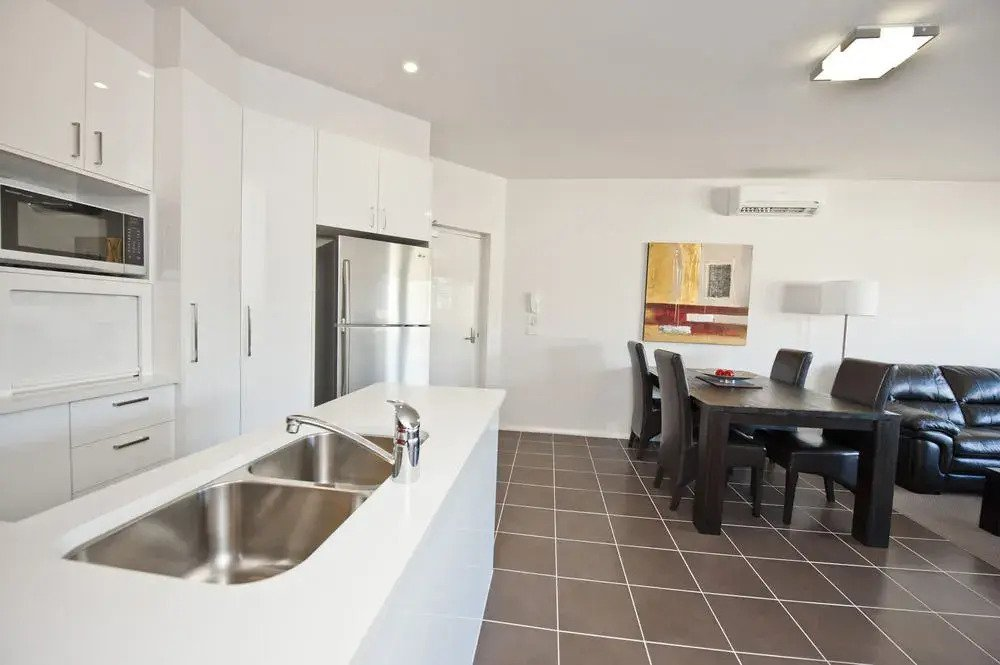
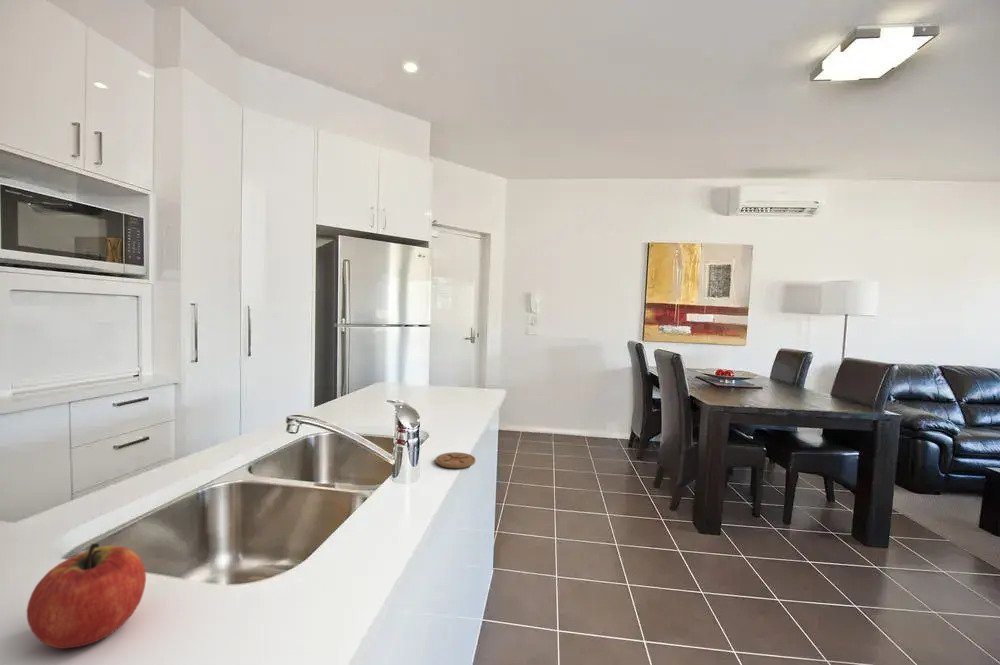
+ coaster (455, 460)
+ apple (90, 590)
